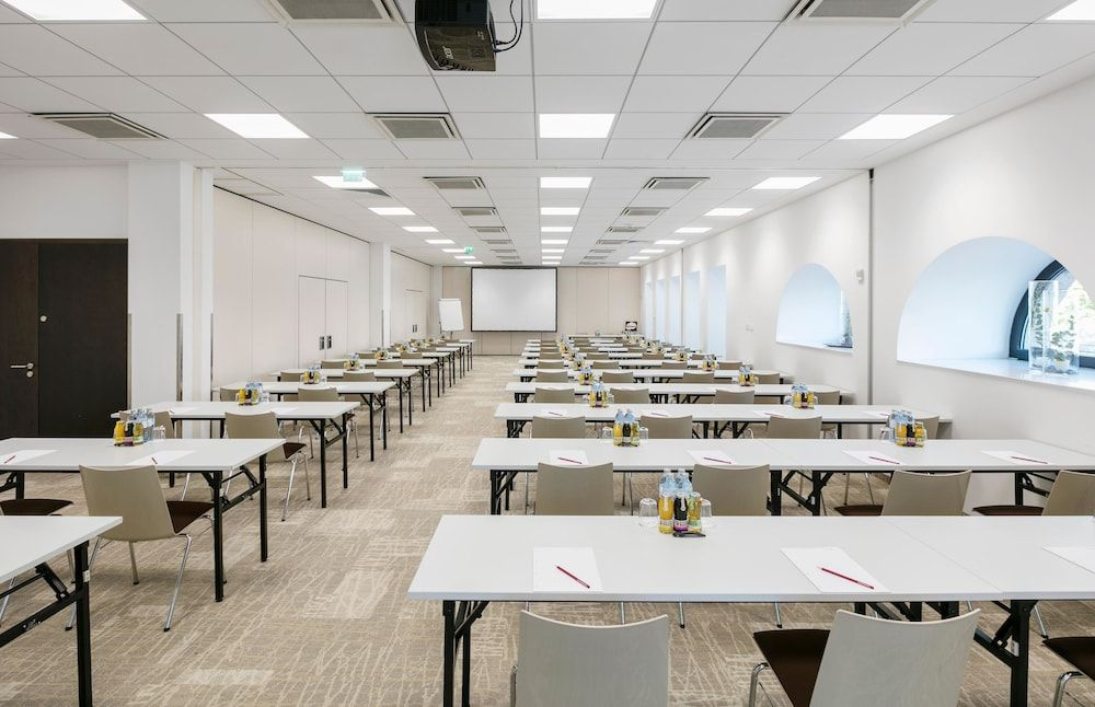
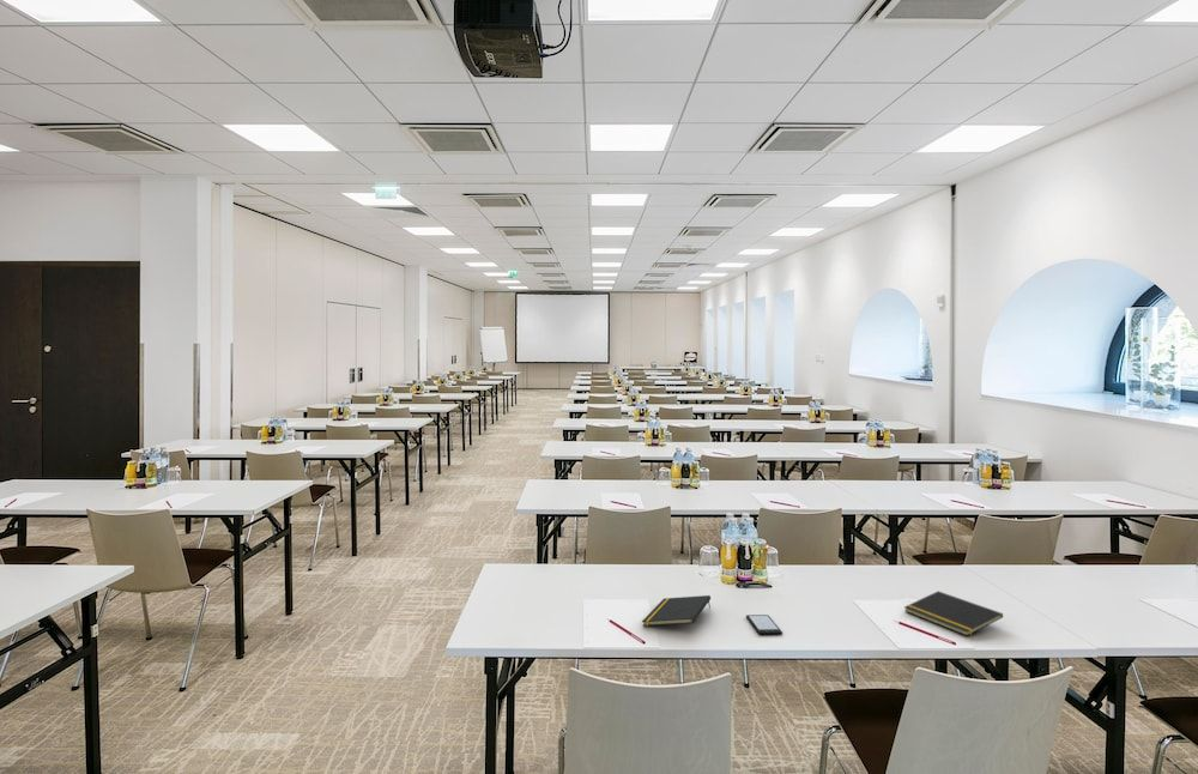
+ smartphone (763, 623)
+ notepad (677, 610)
+ notepad (951, 611)
